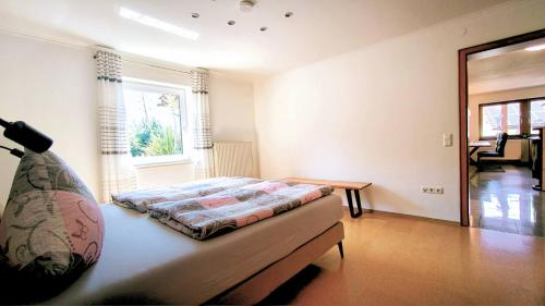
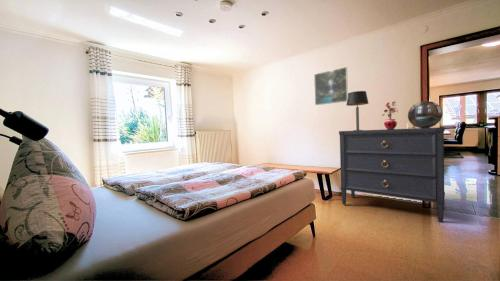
+ decorative sphere (424, 114)
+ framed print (330, 87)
+ table lamp (357, 111)
+ potted plant (389, 115)
+ dresser (388, 168)
